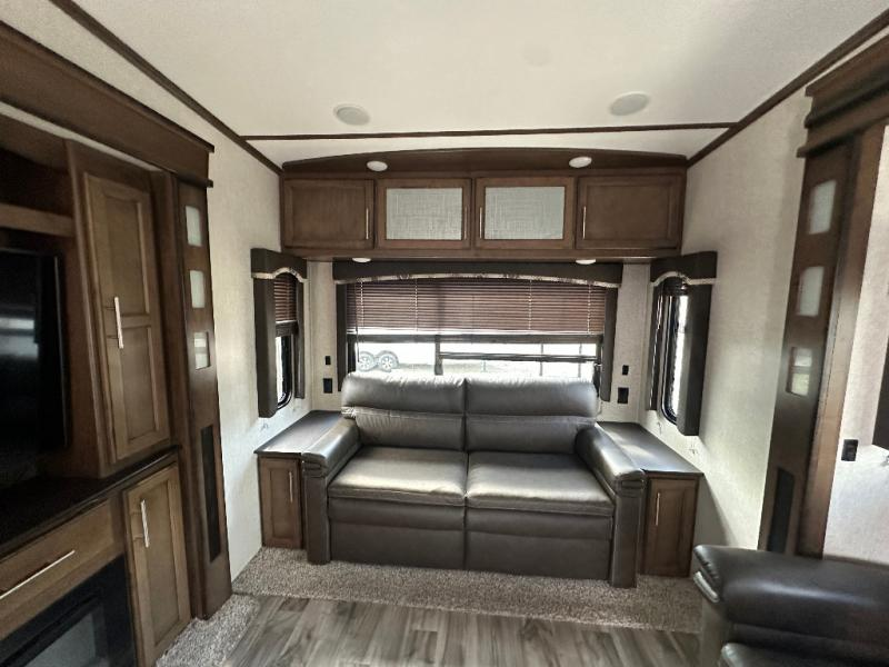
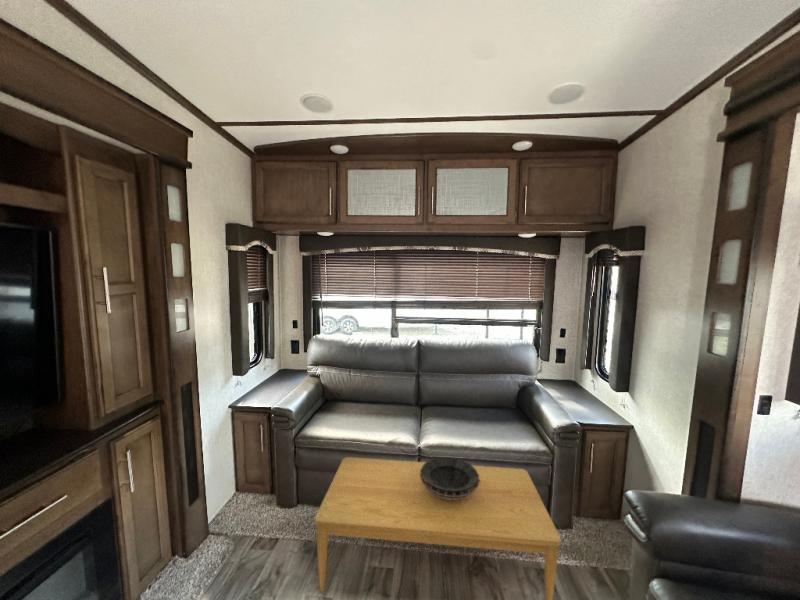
+ decorative bowl (449, 480)
+ coffee table (432, 524)
